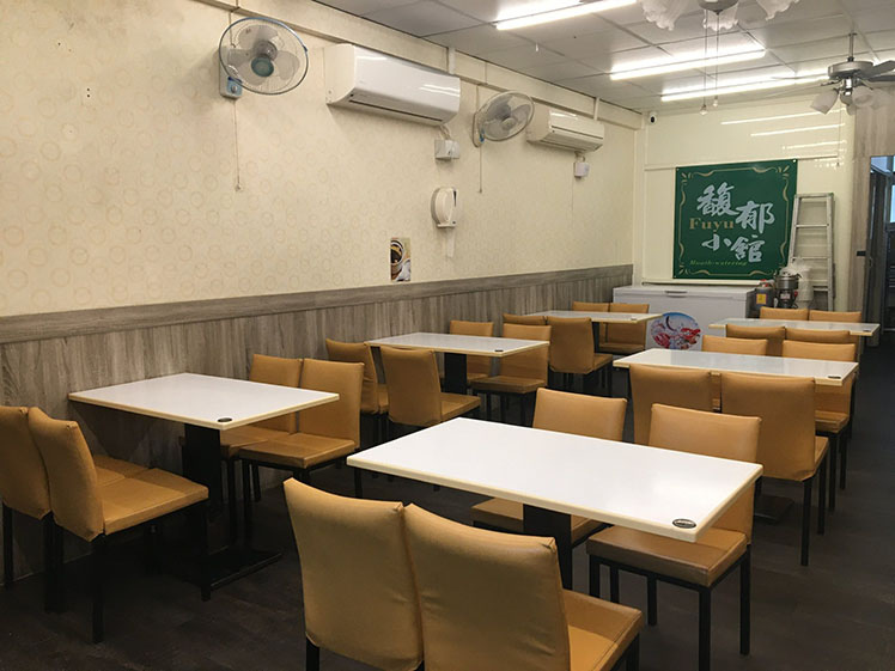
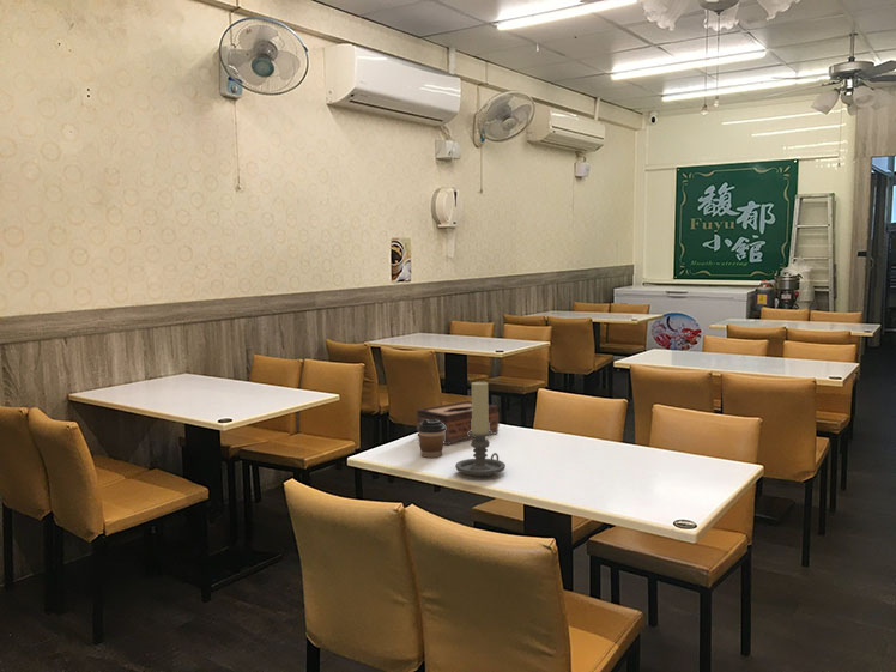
+ candle holder (483, 425)
+ tissue box (458, 420)
+ coffee cup (431, 436)
